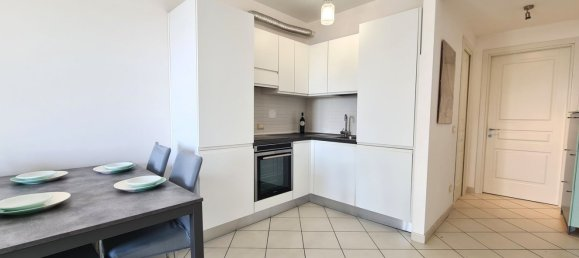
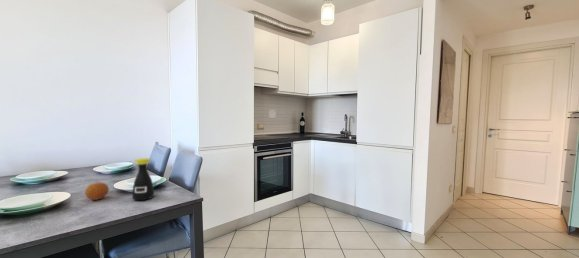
+ fruit (97, 190)
+ bottle (143, 178)
